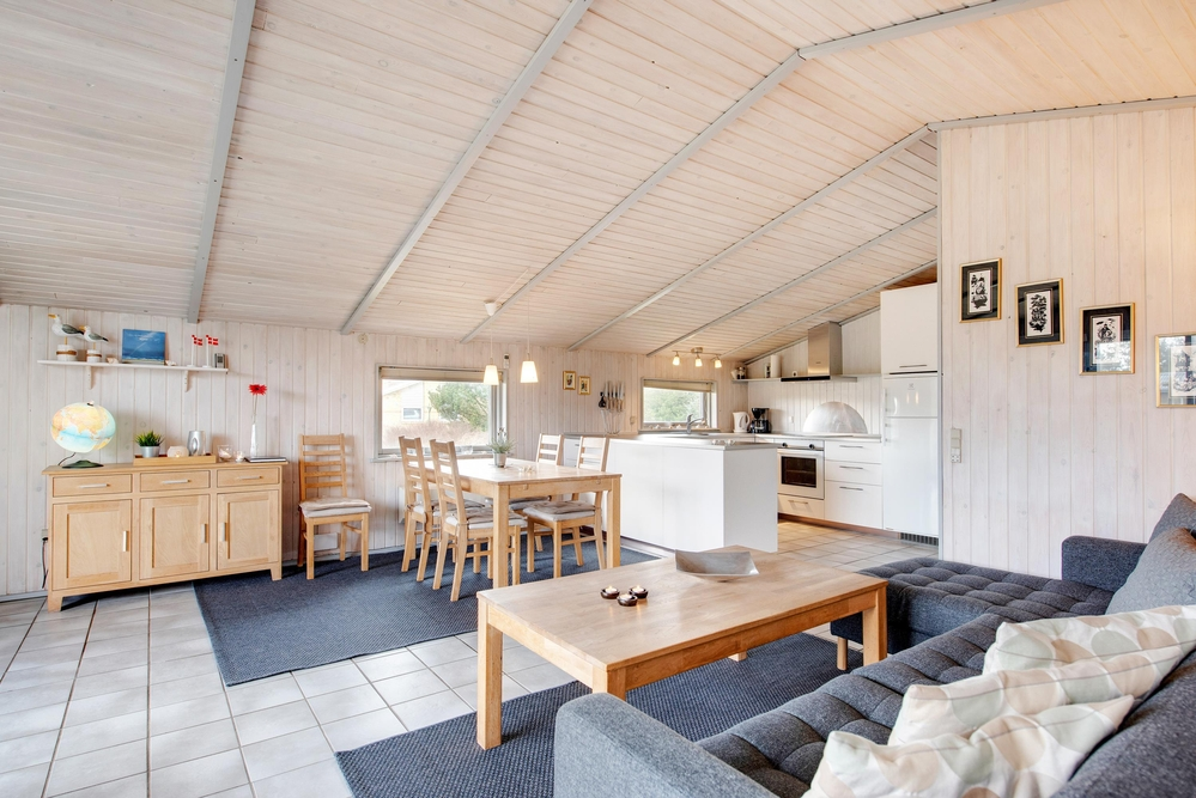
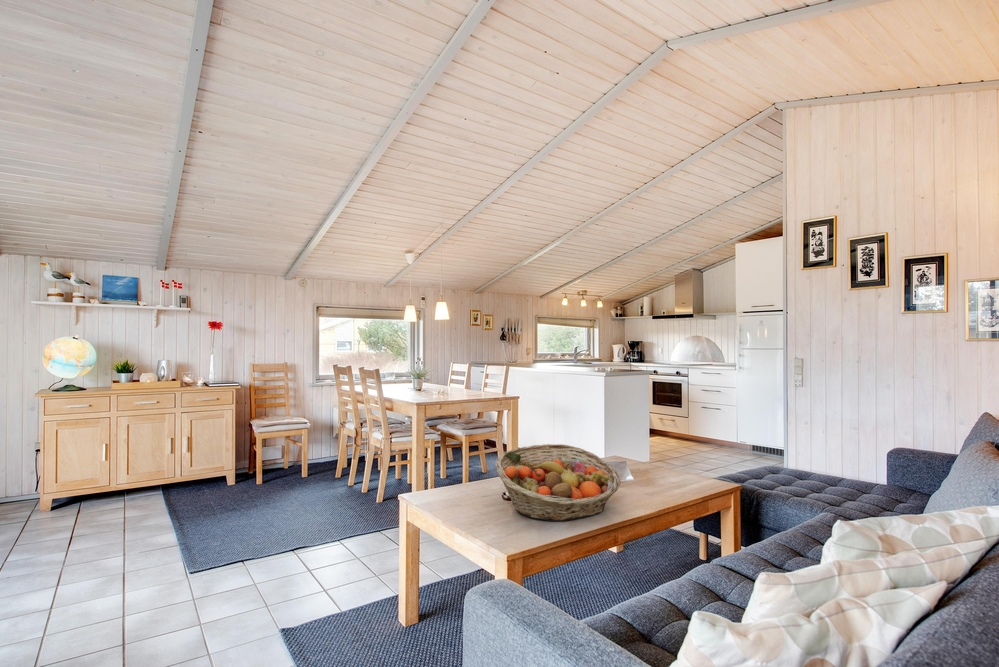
+ fruit basket (557, 480)
